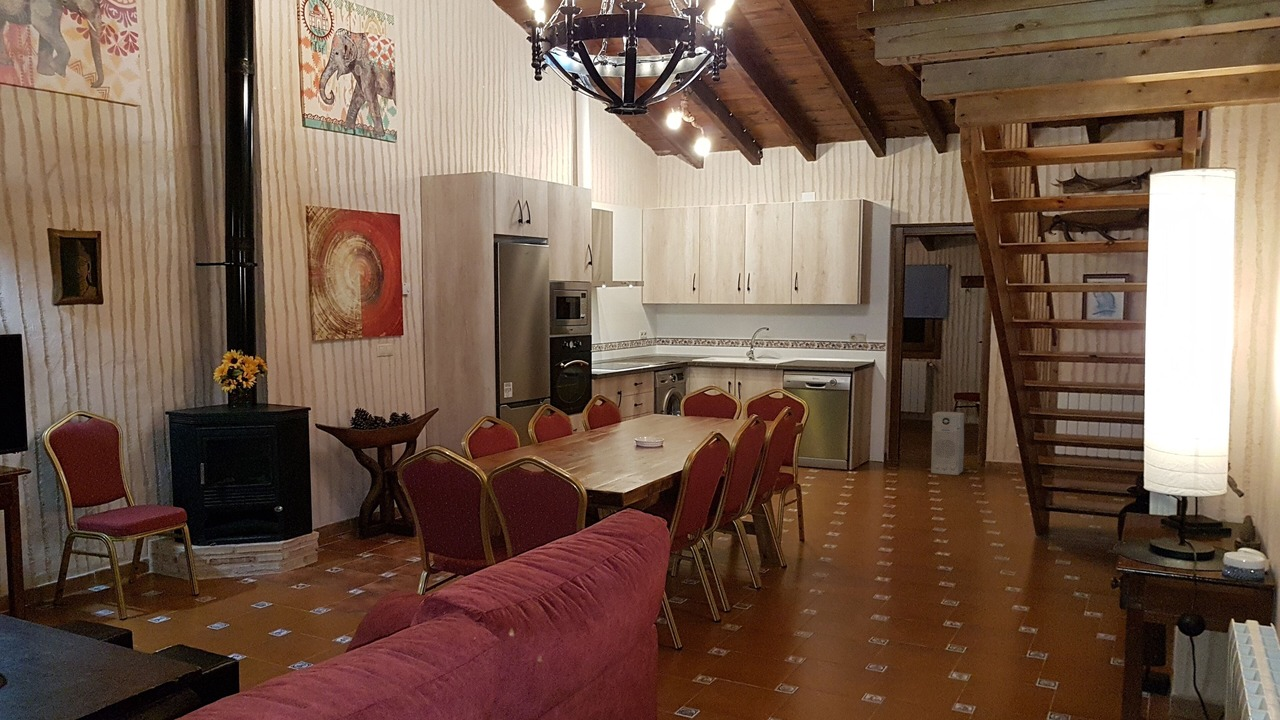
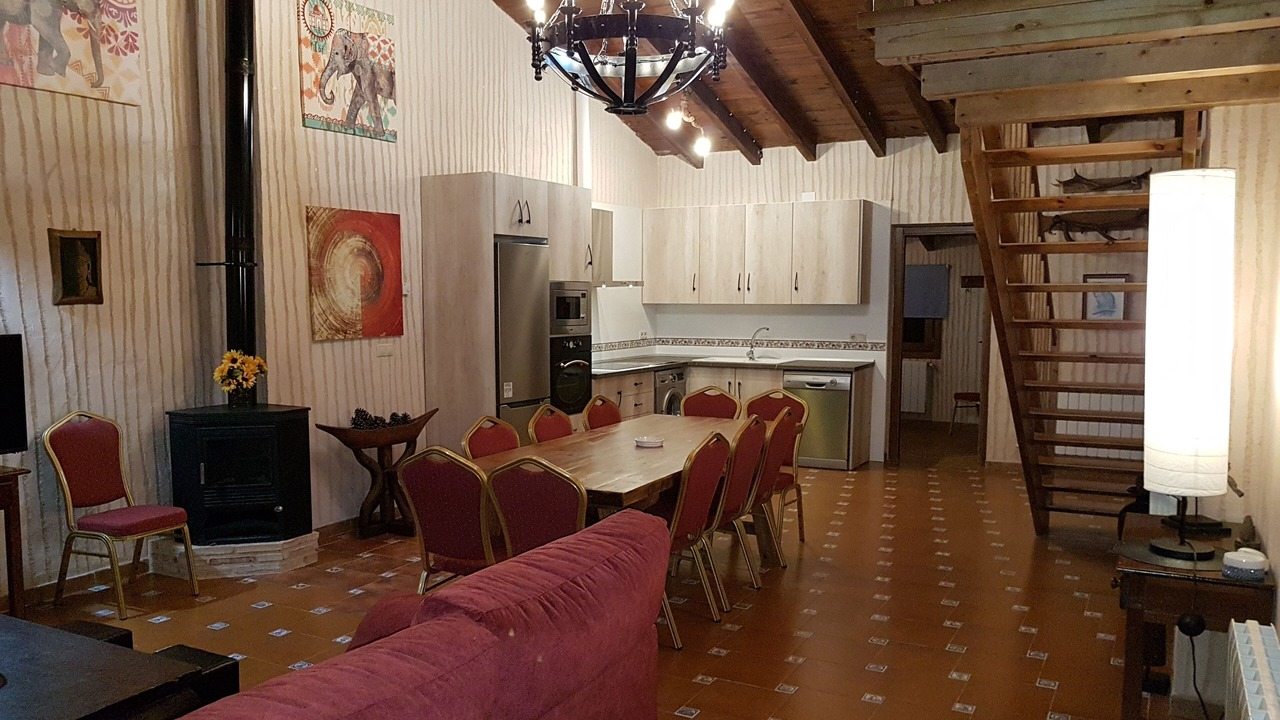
- air purifier (947, 442)
